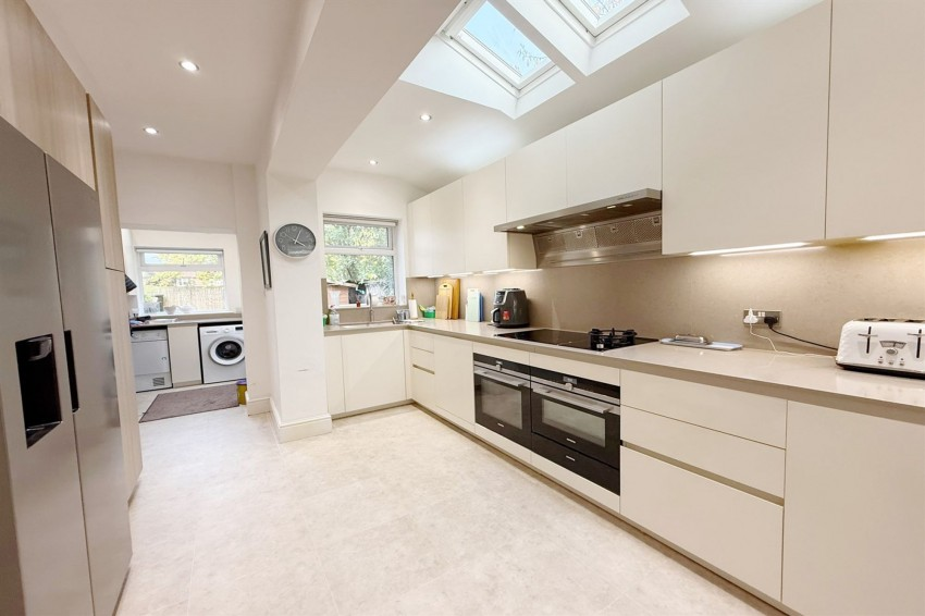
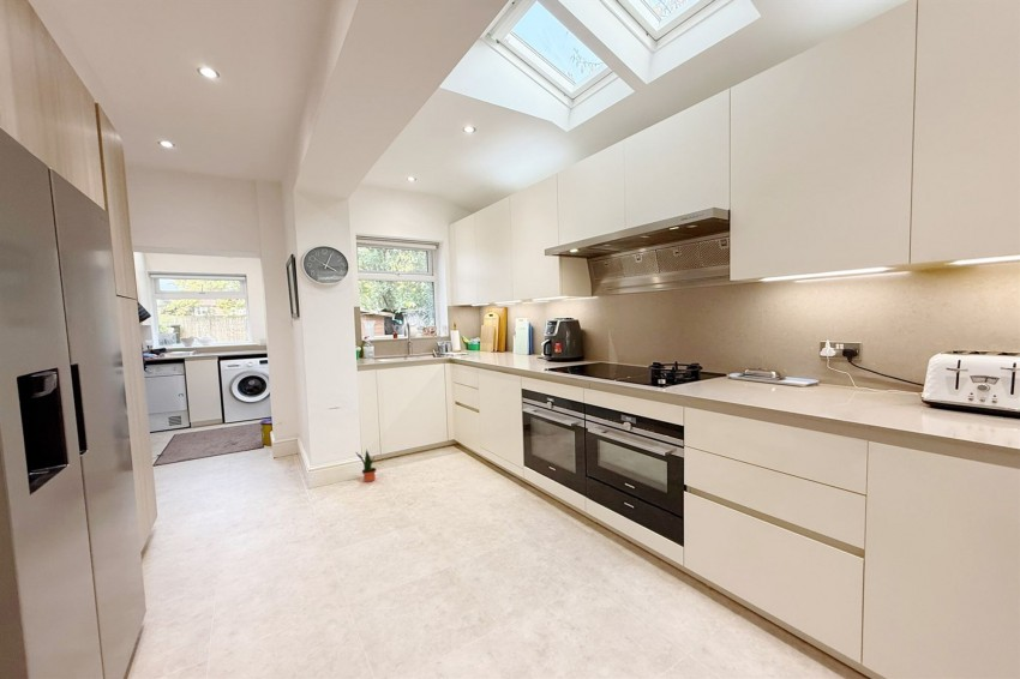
+ potted plant (366, 464)
